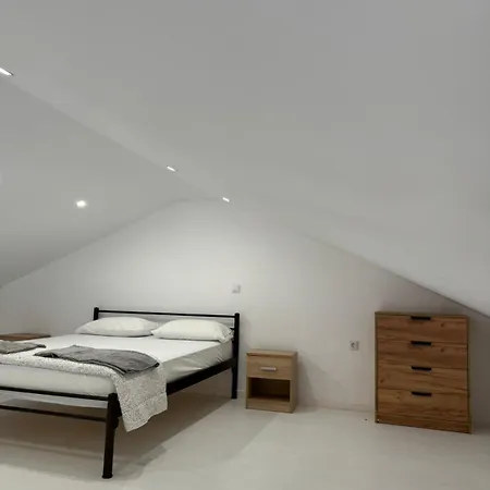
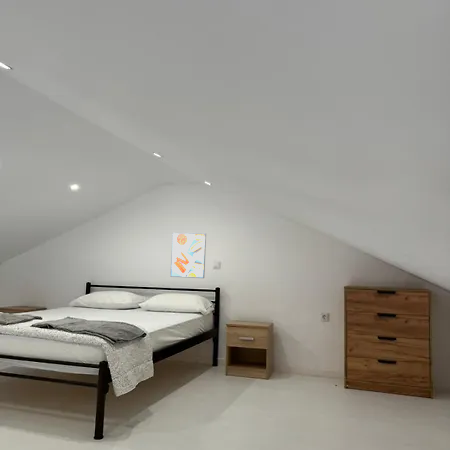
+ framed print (188, 255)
